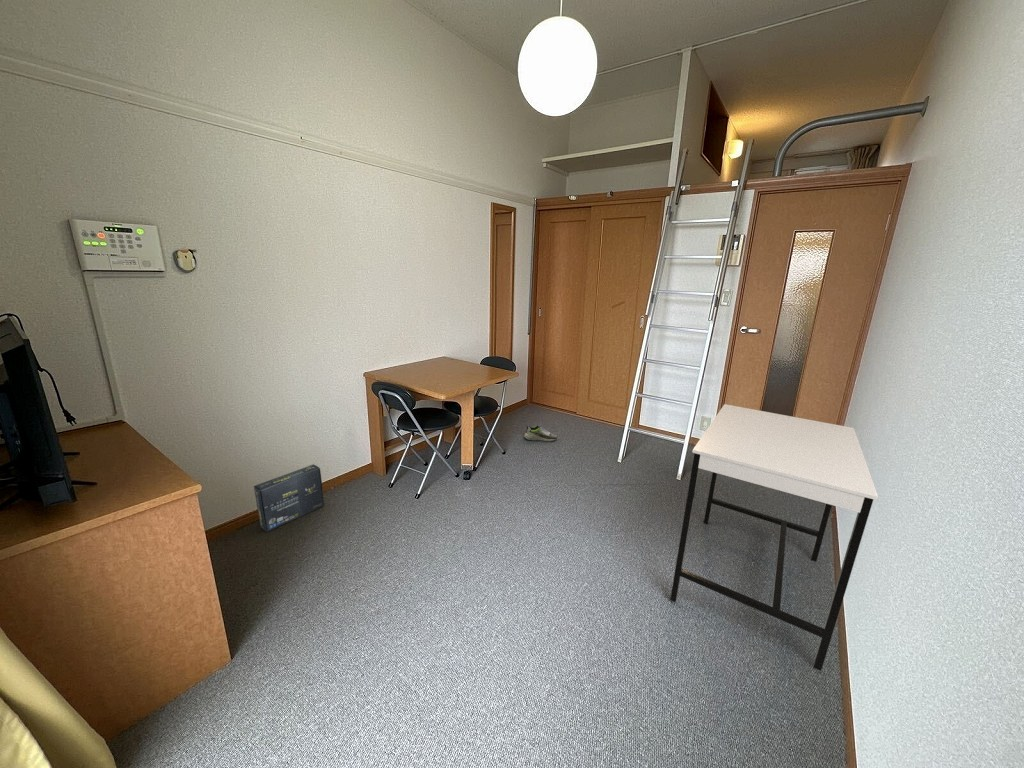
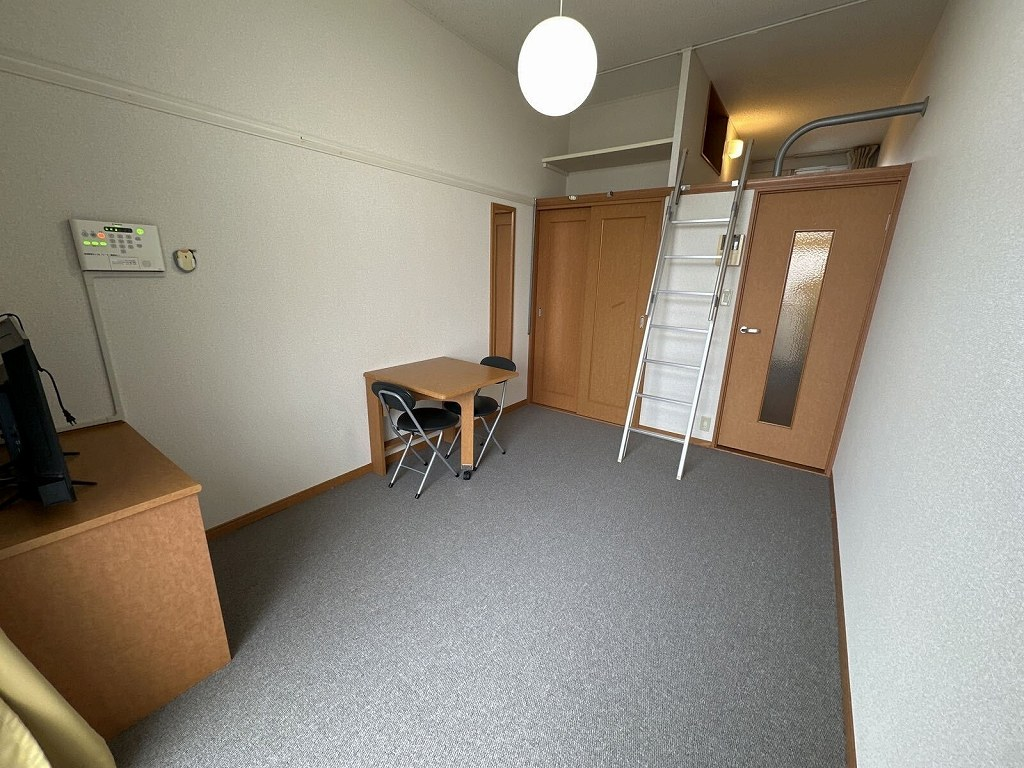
- box (291, 496)
- desk (763, 514)
- shoe (540, 432)
